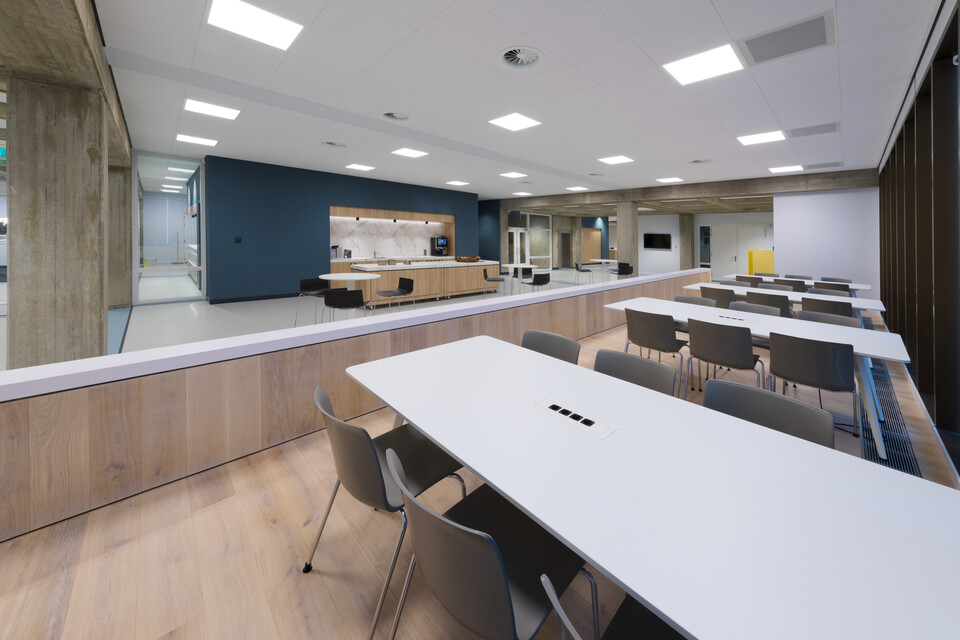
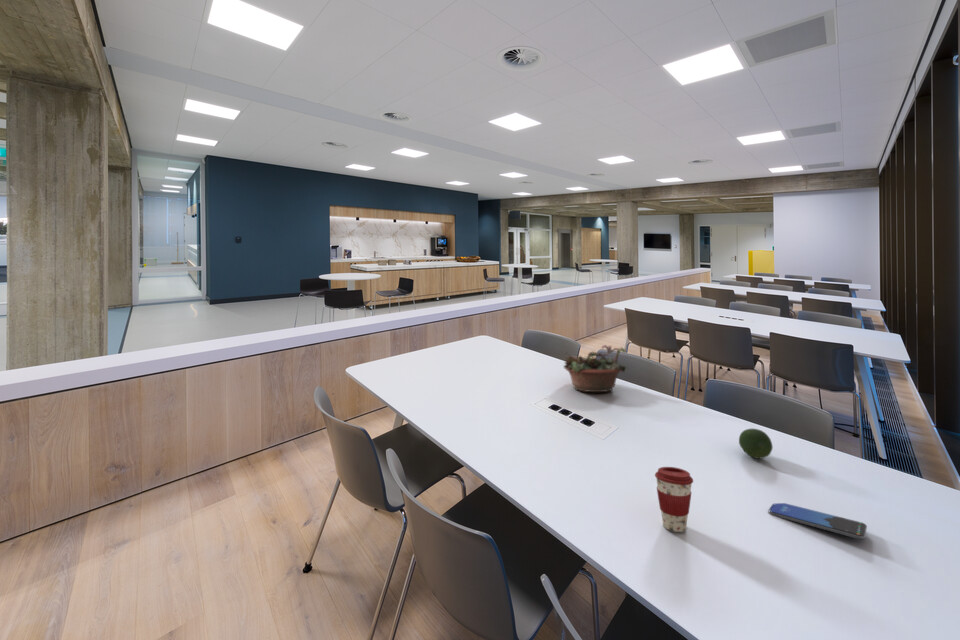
+ fruit (755, 443)
+ coffee cup (674, 499)
+ smartphone (815, 519)
+ succulent planter (594, 367)
